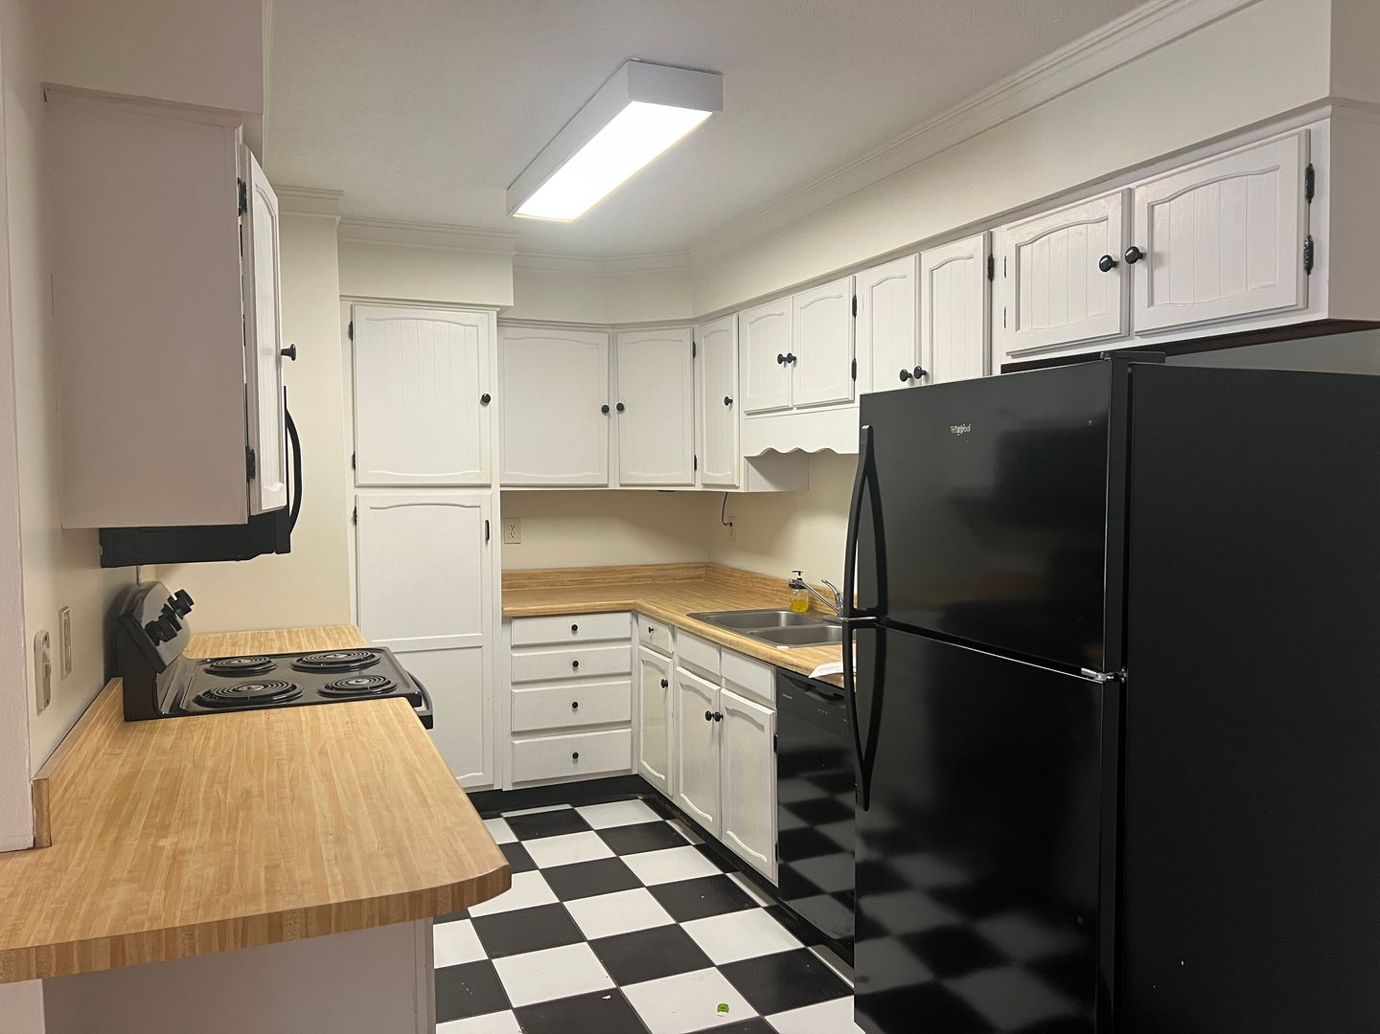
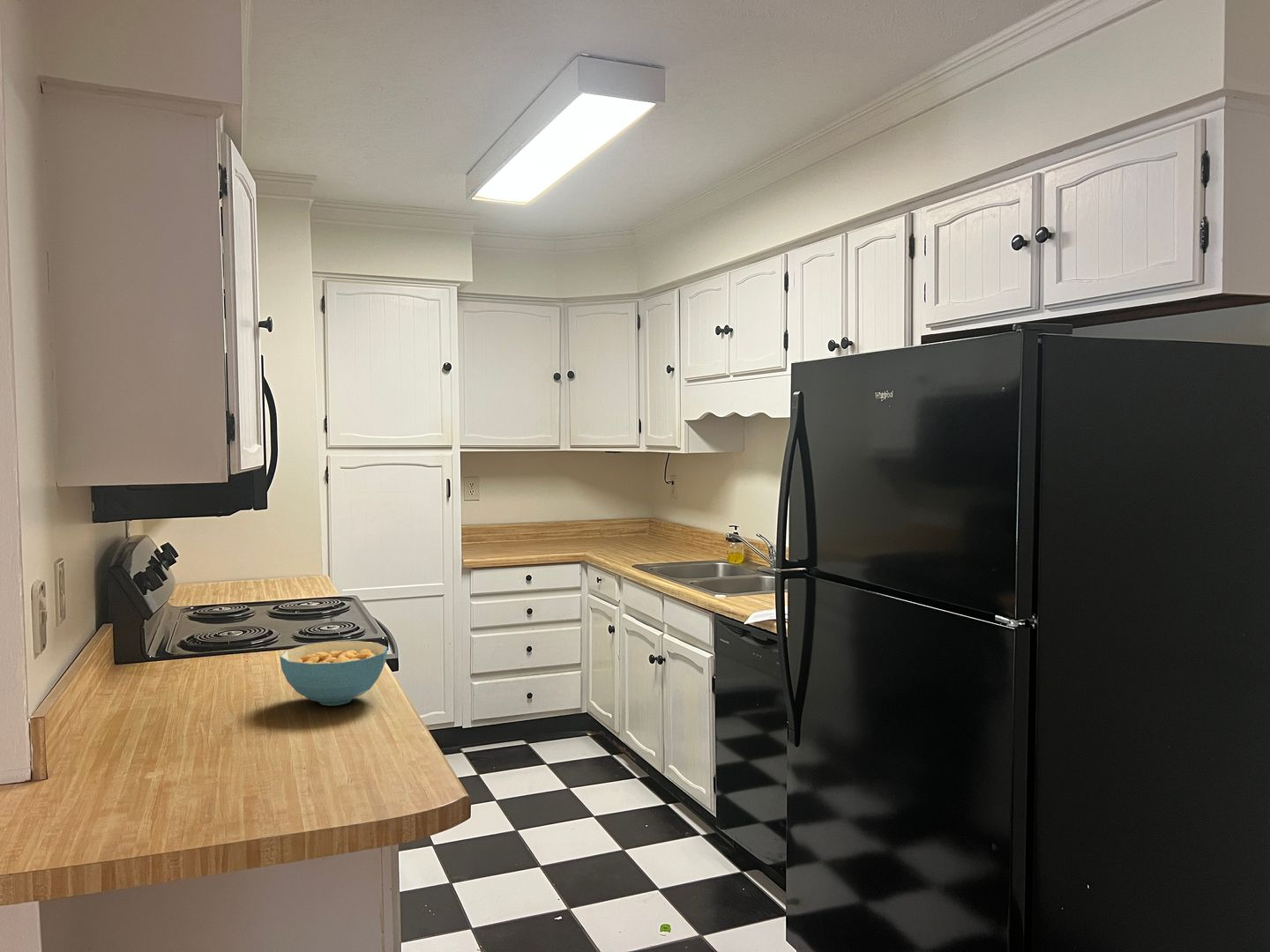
+ cereal bowl (335, 676)
